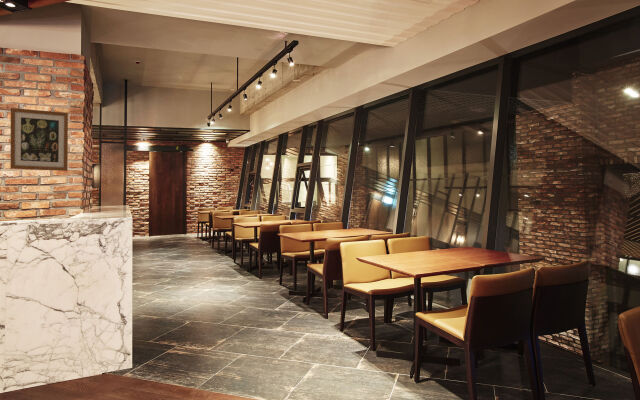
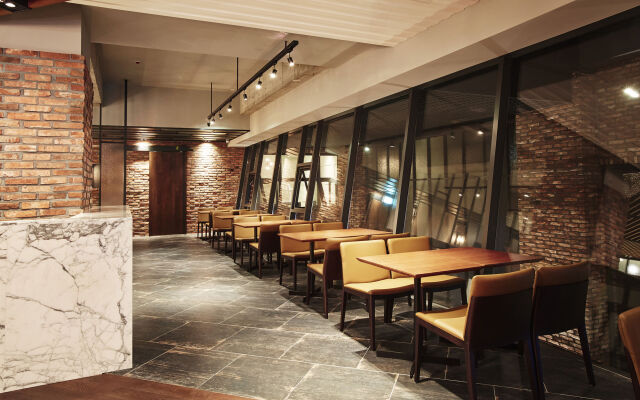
- wall art (39, 140)
